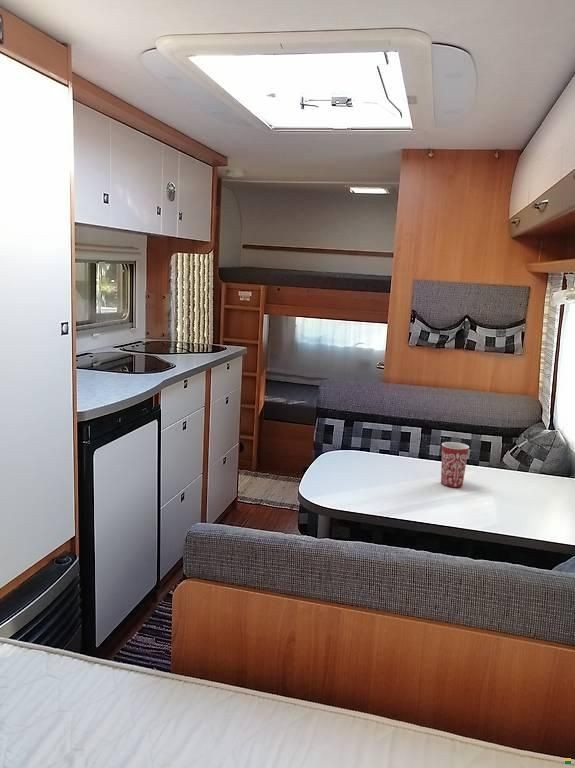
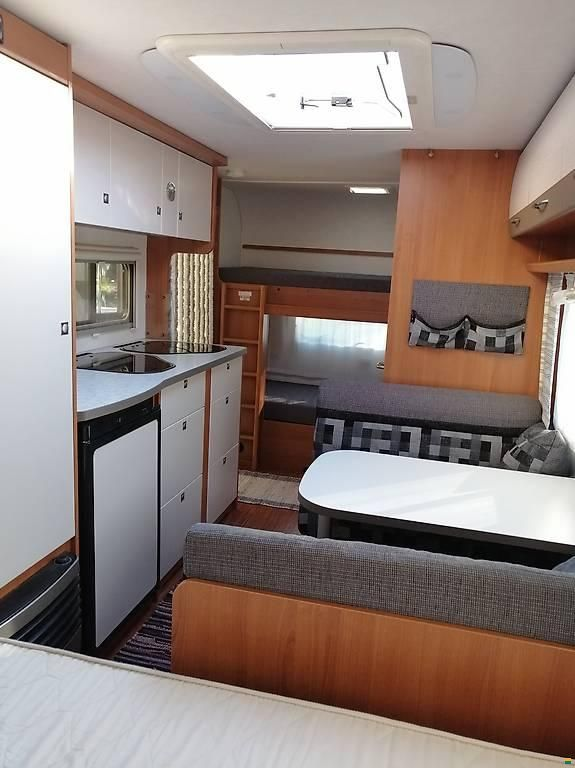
- mug (452, 463)
